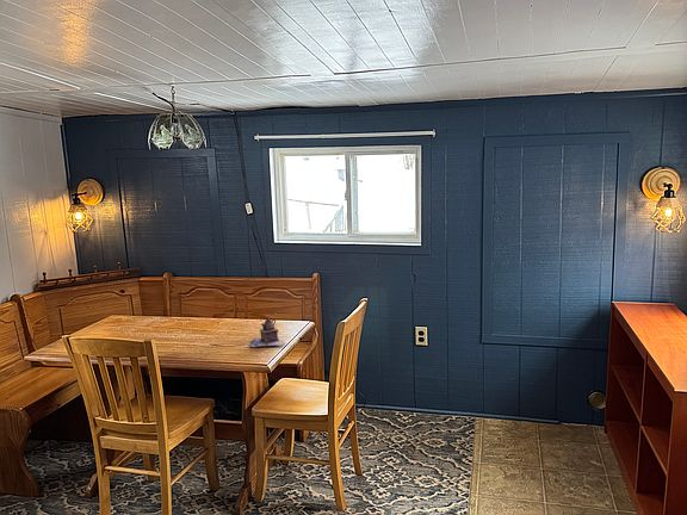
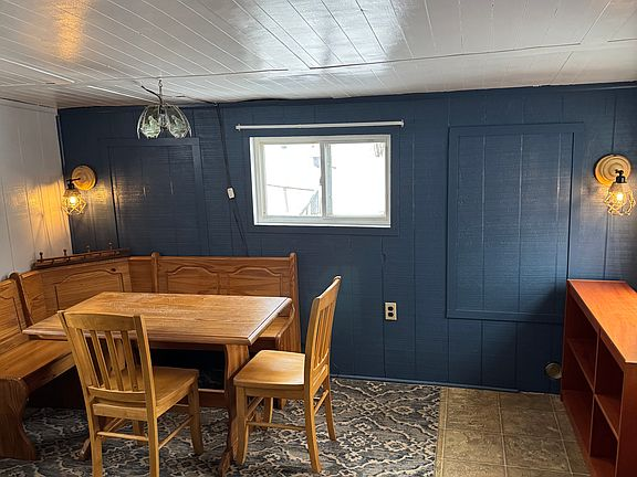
- teapot (266, 329)
